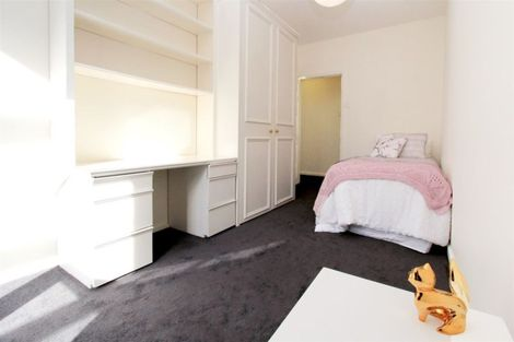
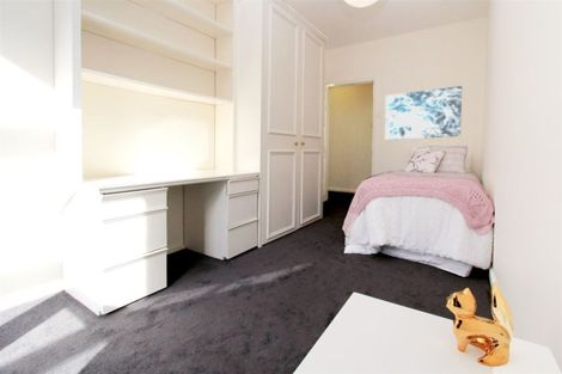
+ wall art (421, 115)
